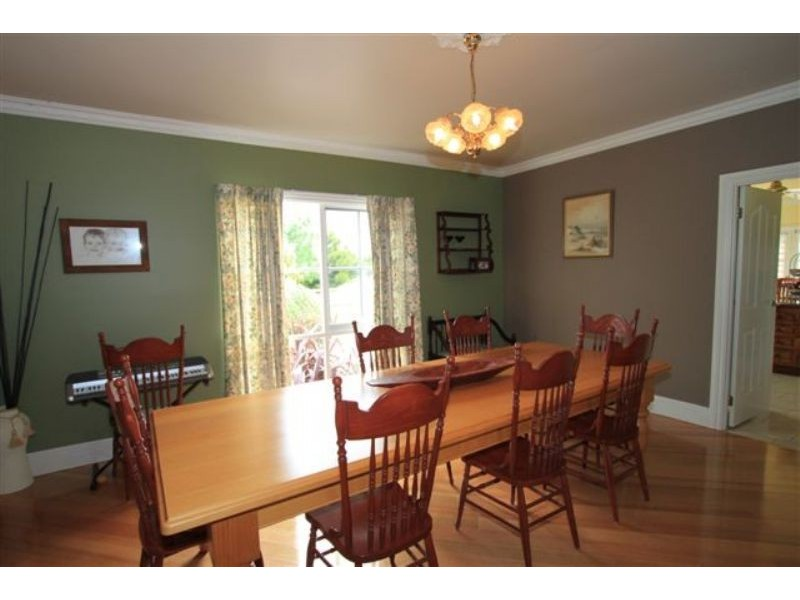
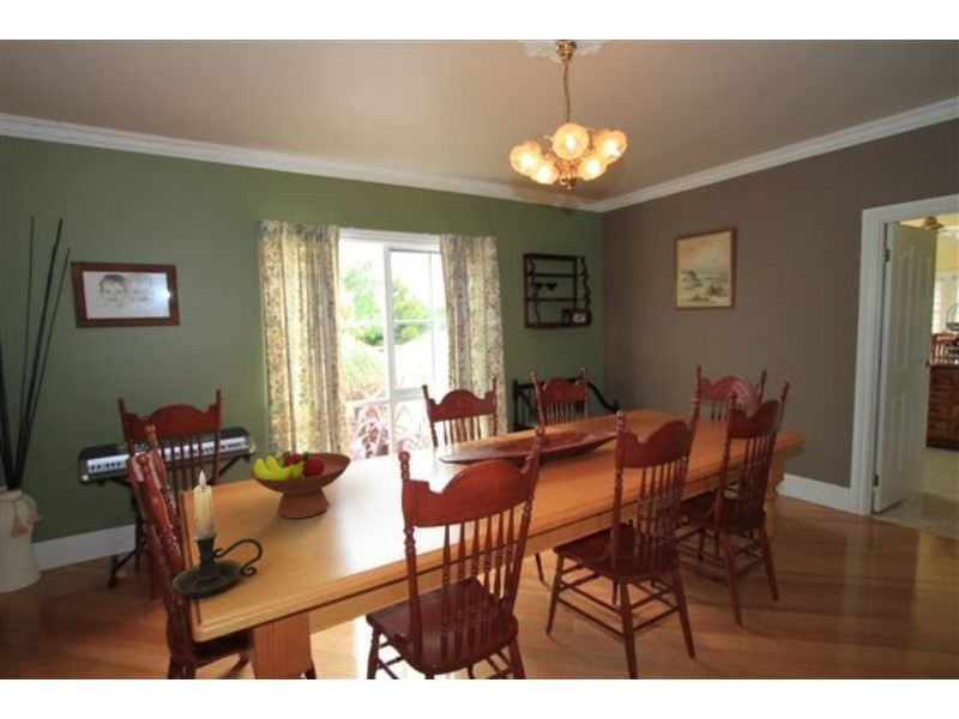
+ fruit bowl (302, 478)
+ candle holder (213, 525)
